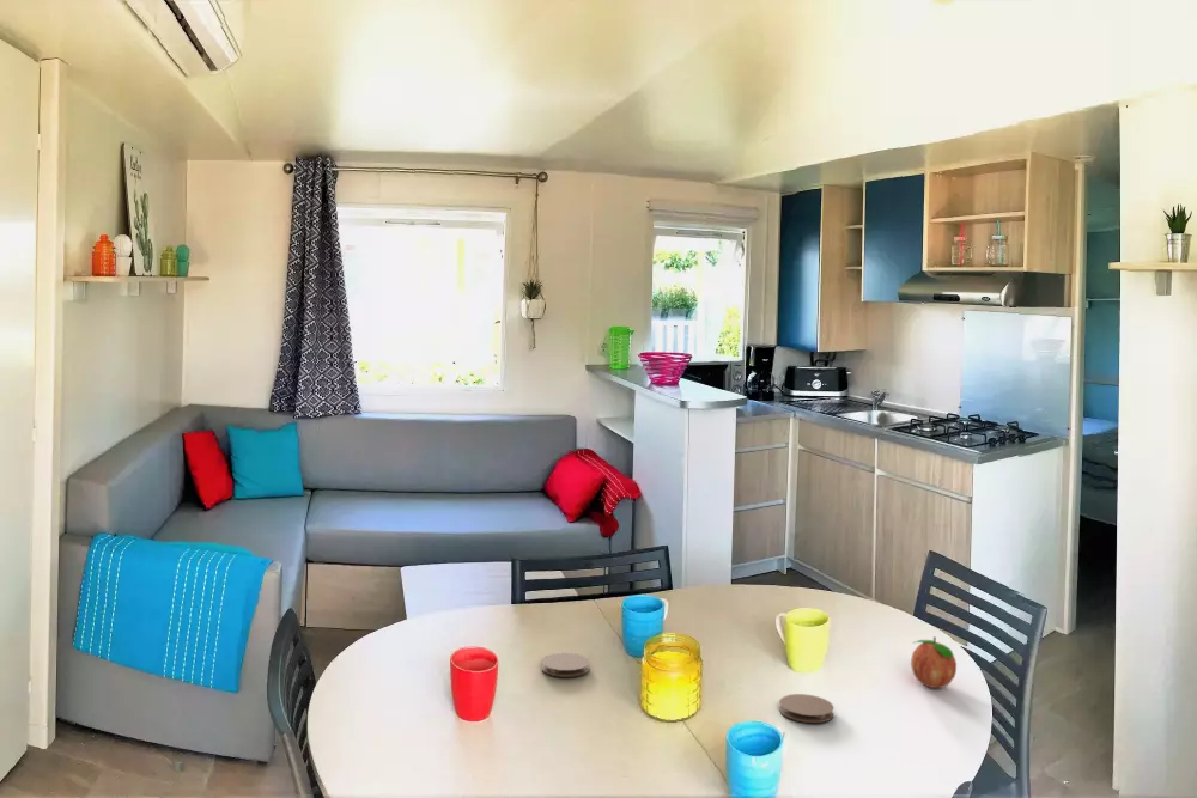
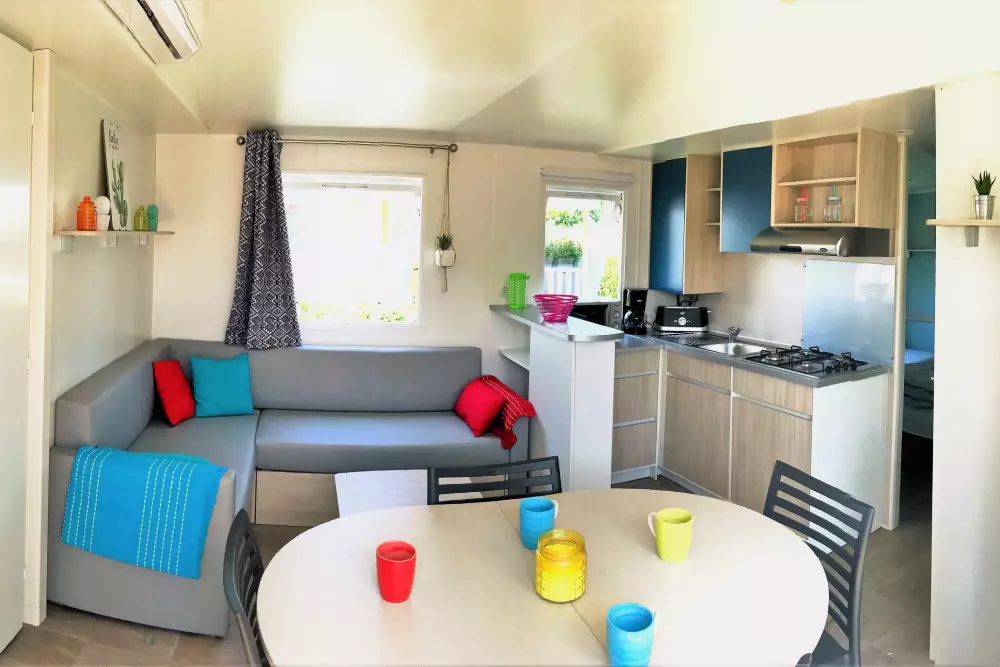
- fruit (934, 660)
- coaster (565, 664)
- coaster (806, 707)
